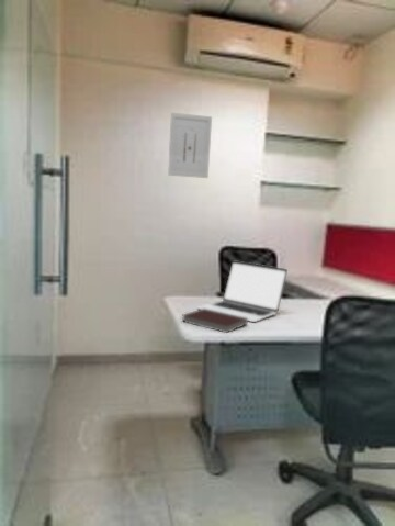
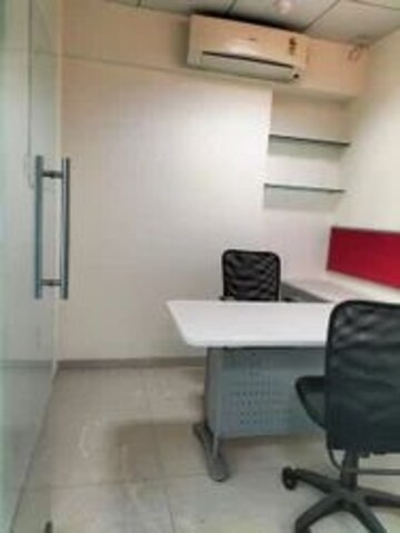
- wall art (190, 146)
- laptop (242, 289)
- notebook (214, 320)
